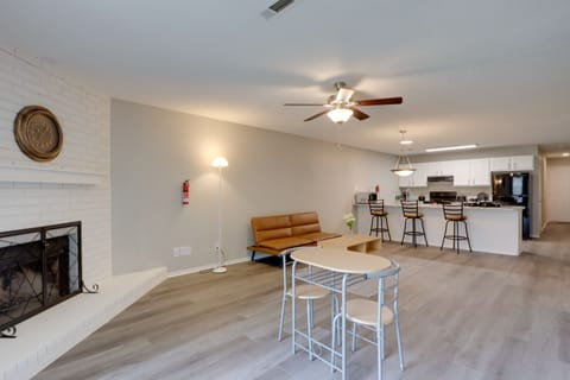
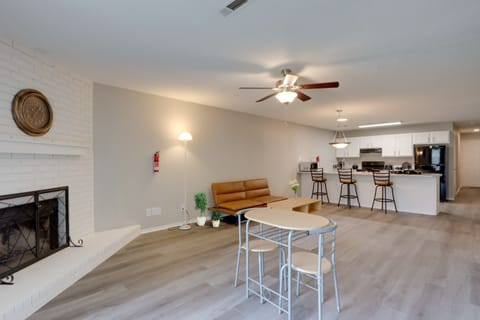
+ potted plant (207, 208)
